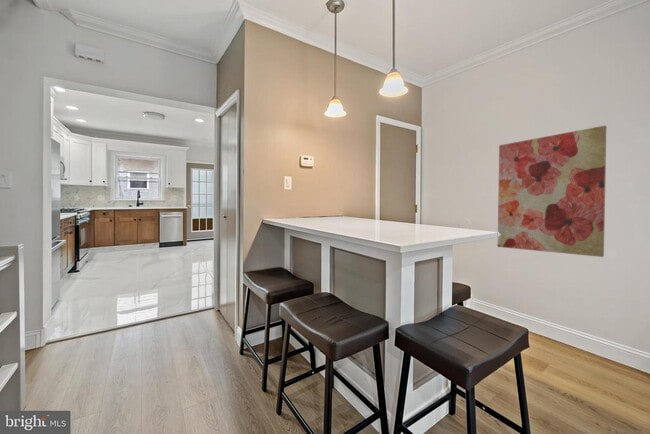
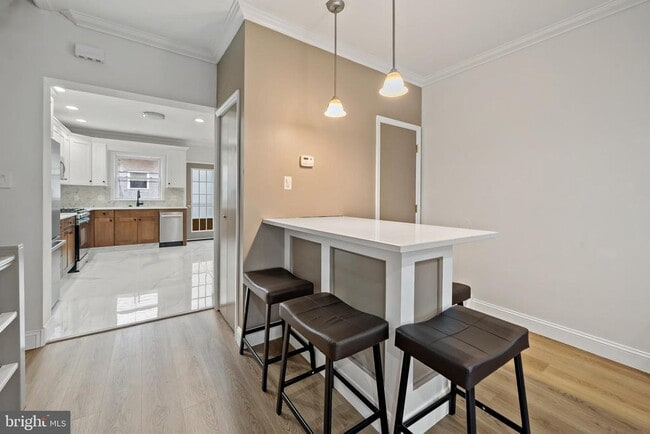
- wall art (545, 194)
